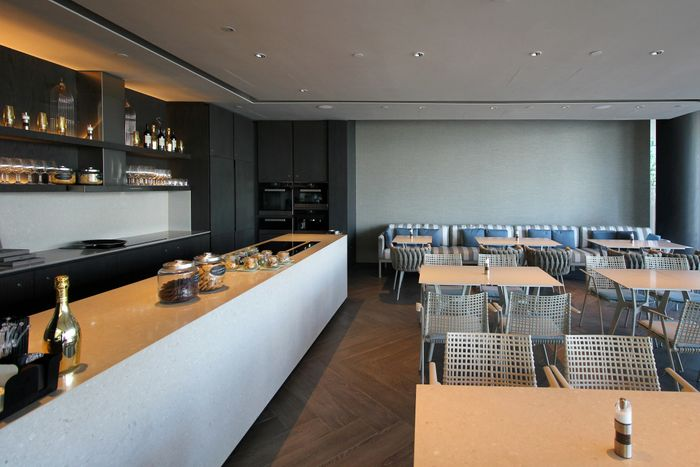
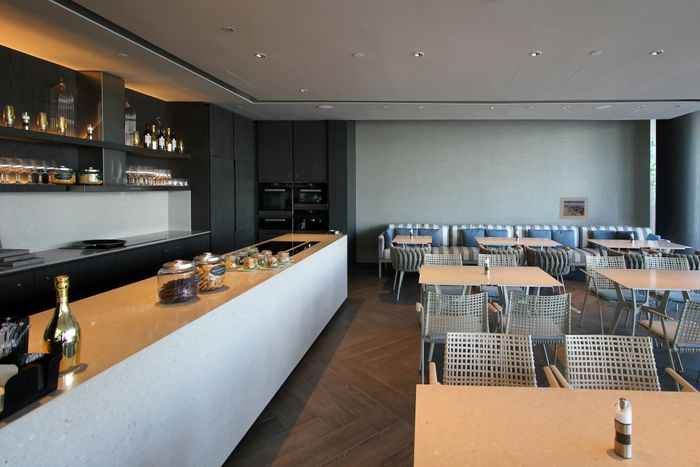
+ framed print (573, 208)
